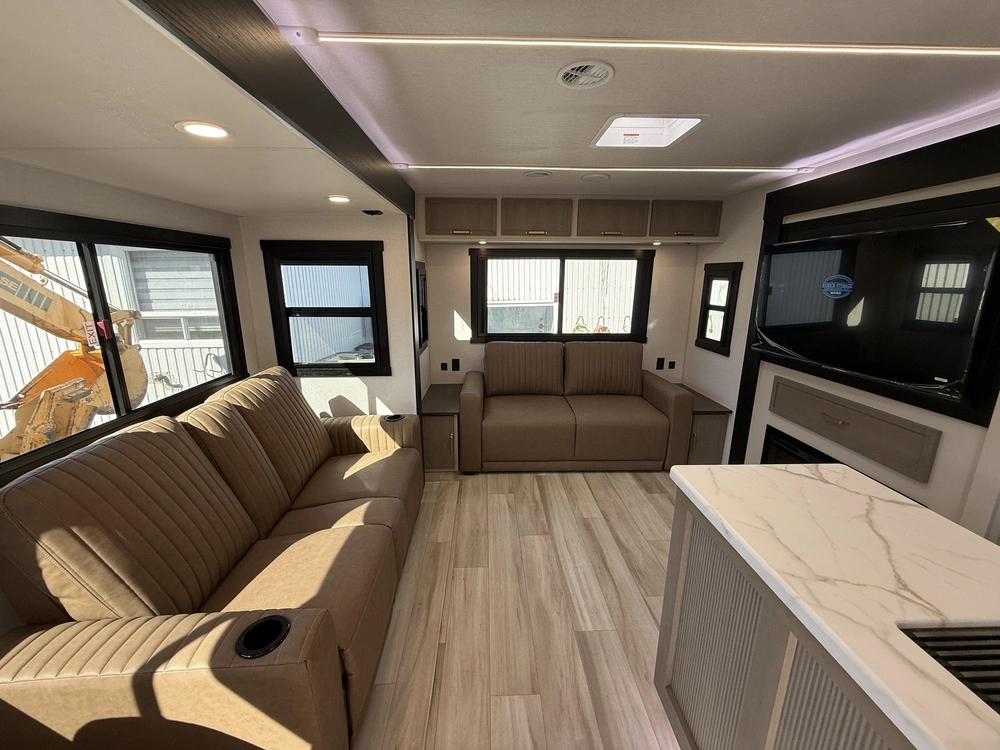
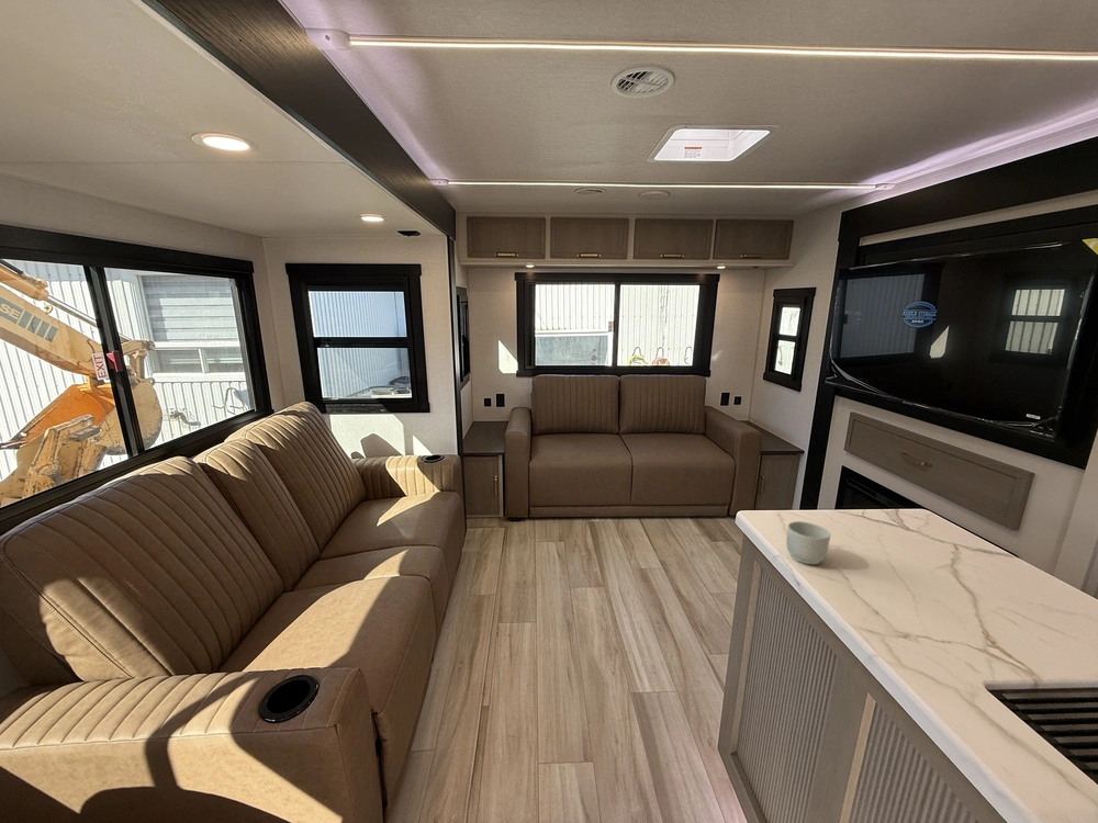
+ mug (807, 541)
